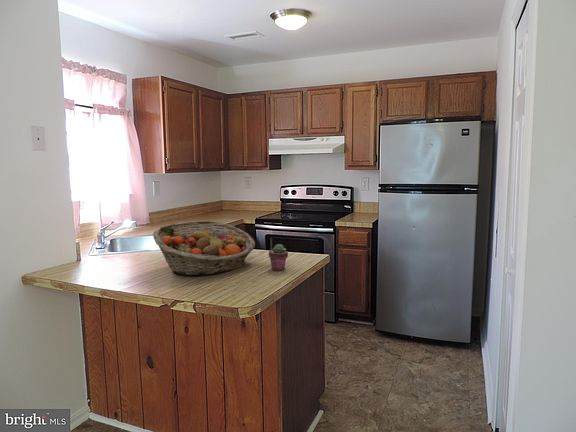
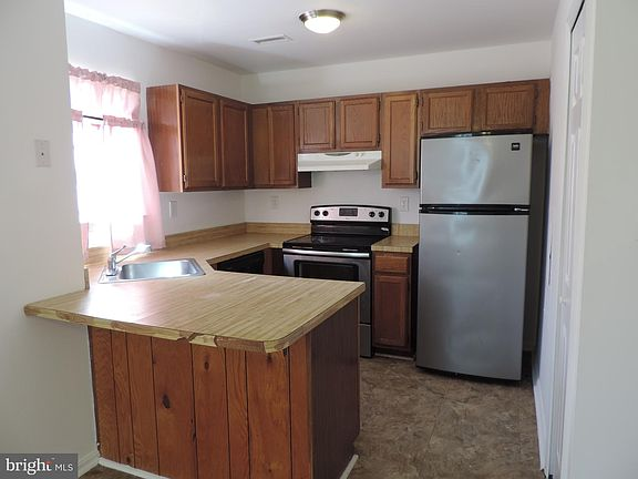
- potted succulent (278, 256)
- fruit basket (205, 246)
